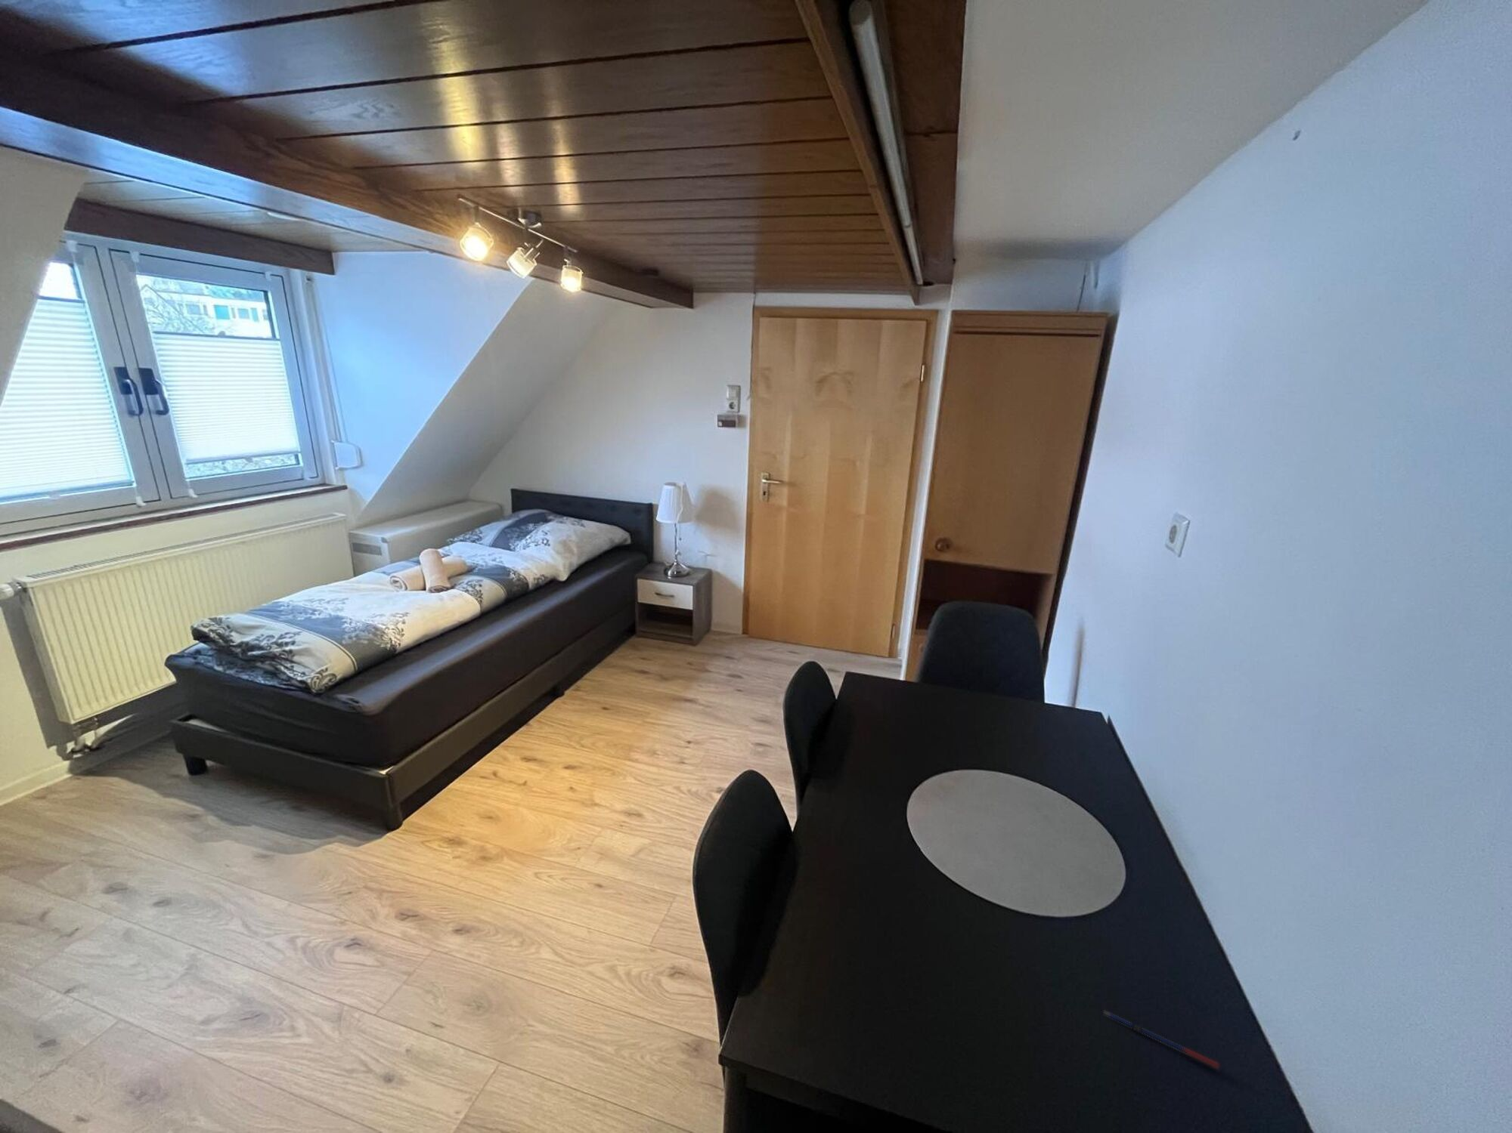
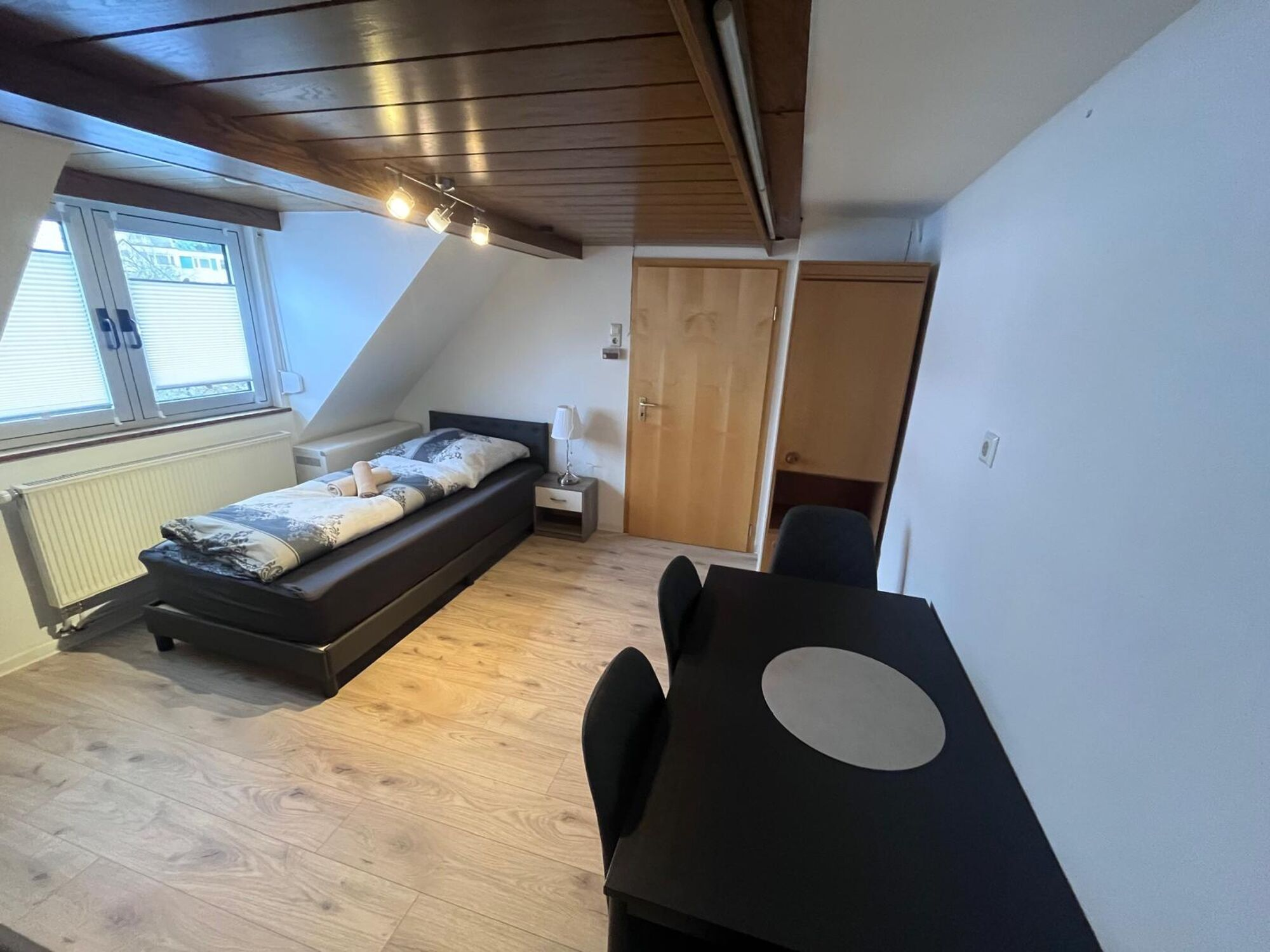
- pen (1158, 1037)
